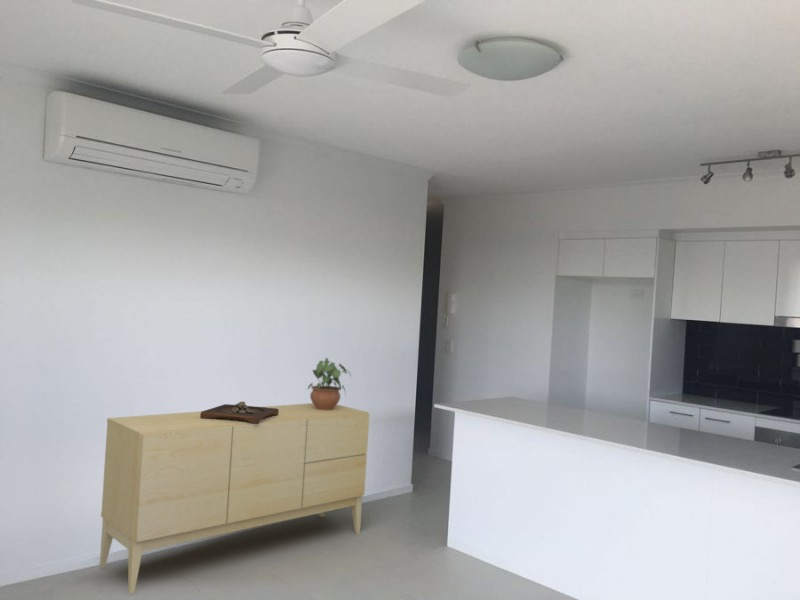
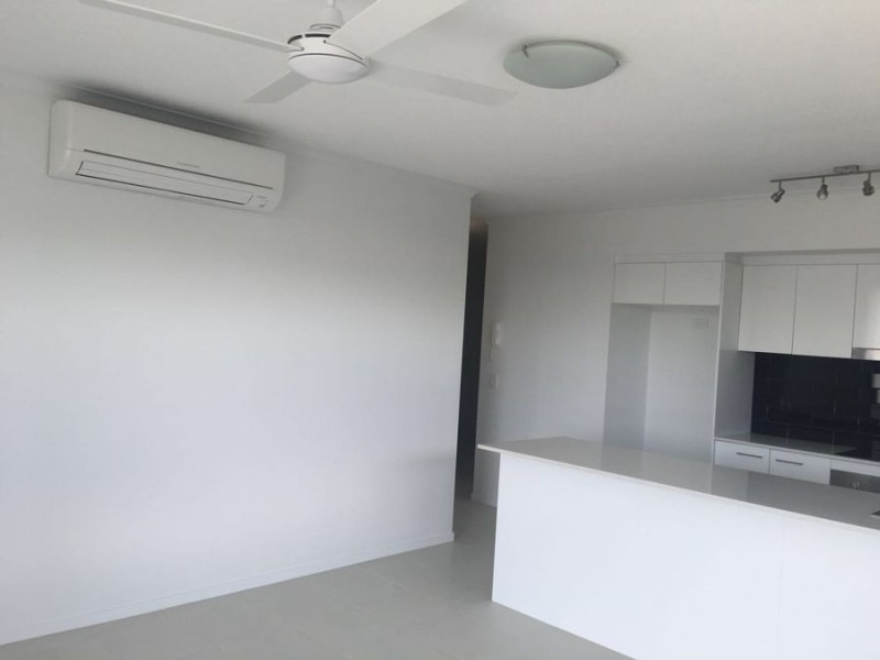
- wooden tray (241, 408)
- potted plant (326, 382)
- sideboard (246, 482)
